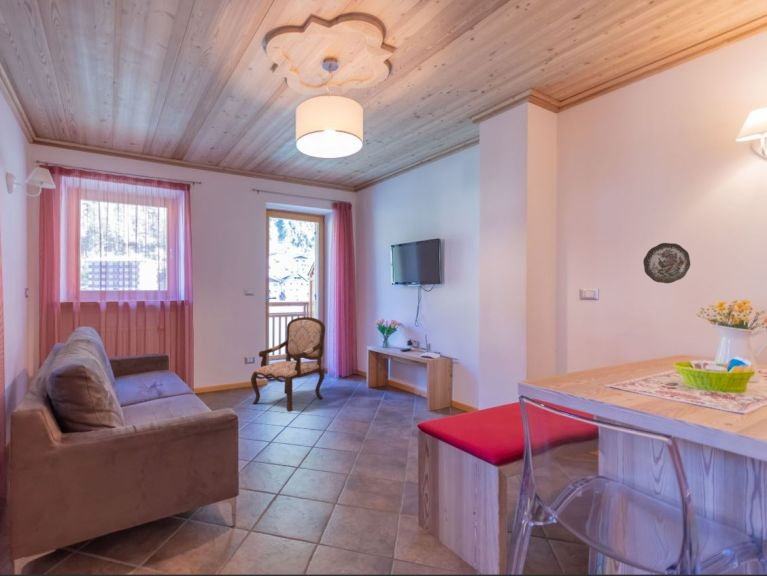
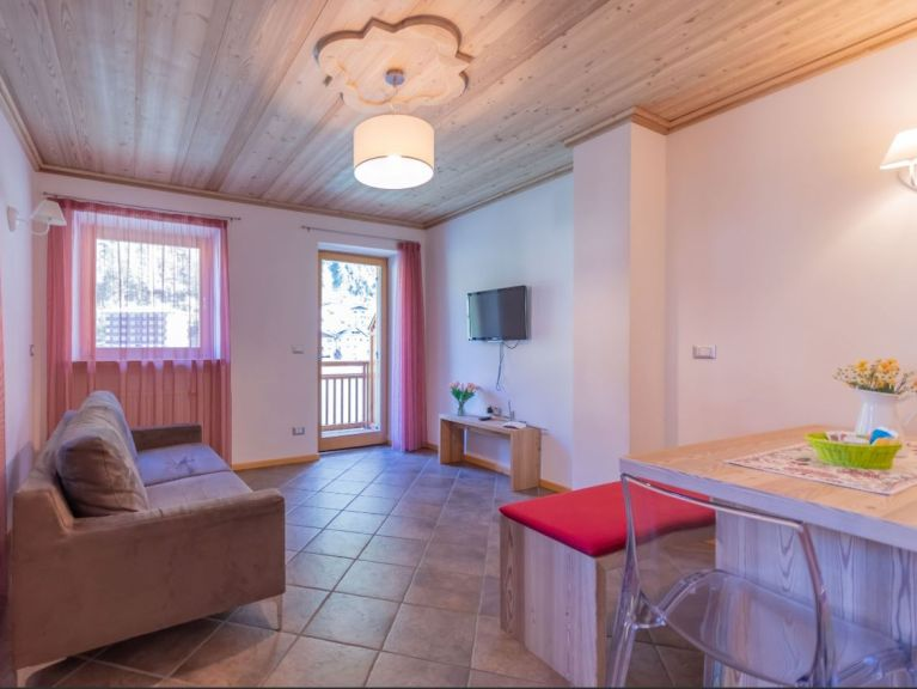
- decorative plate (666, 263)
- armchair (289, 359)
